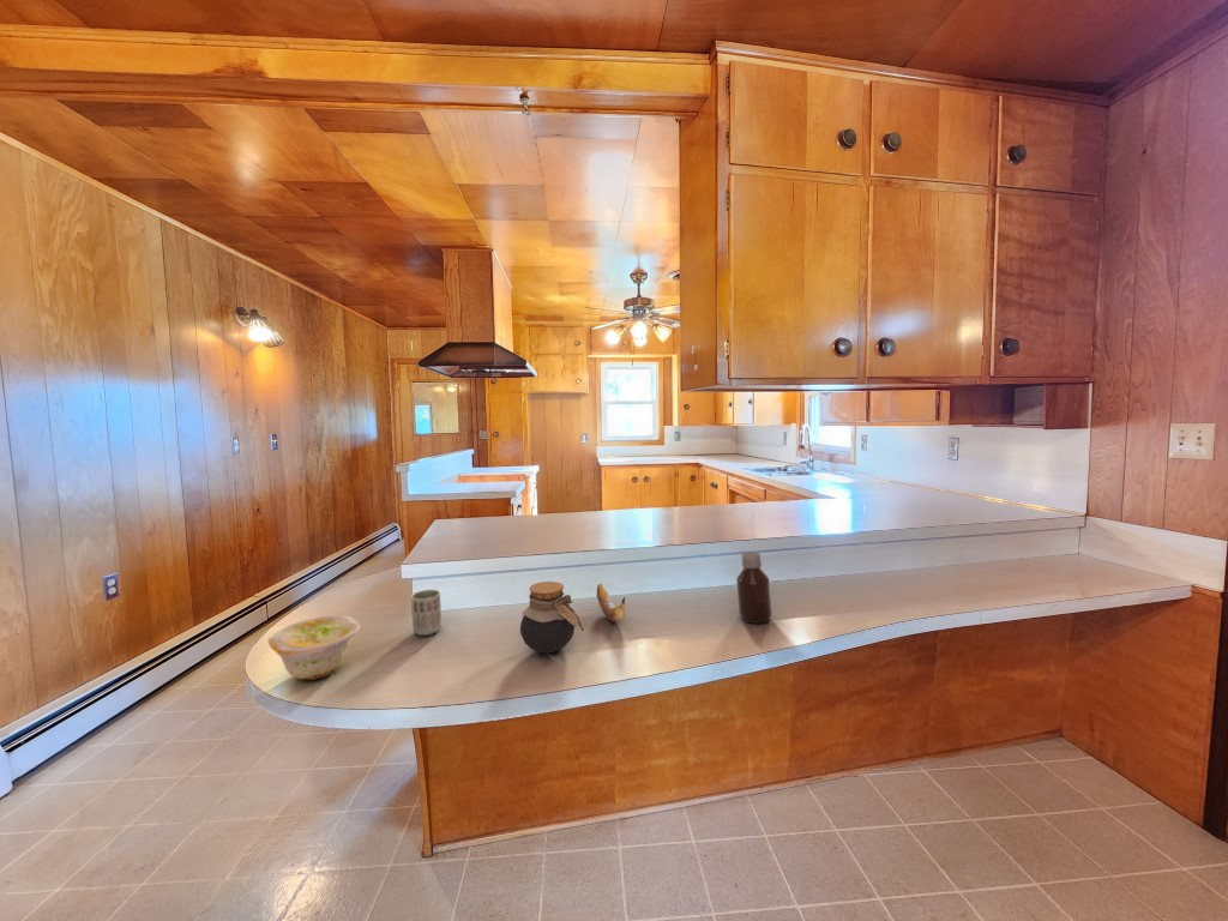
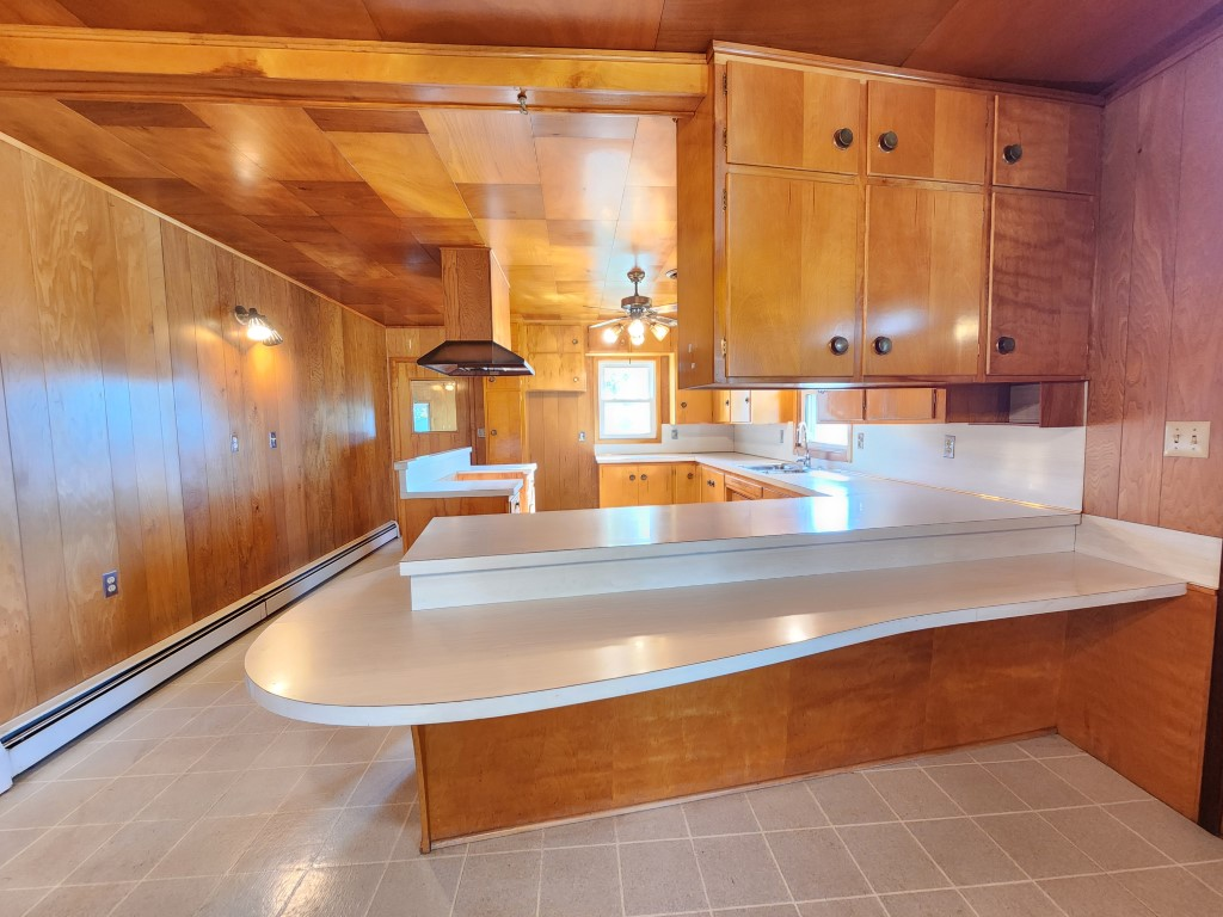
- banana (610, 602)
- bottle (753, 586)
- cup (426, 612)
- bowl (315, 650)
- jar (549, 619)
